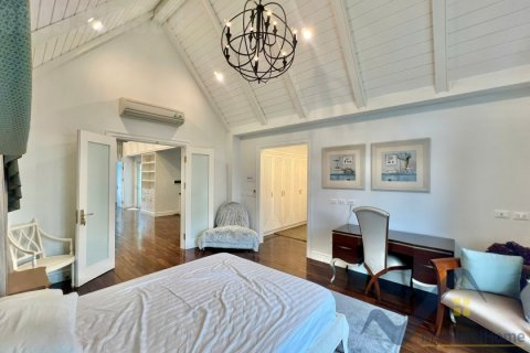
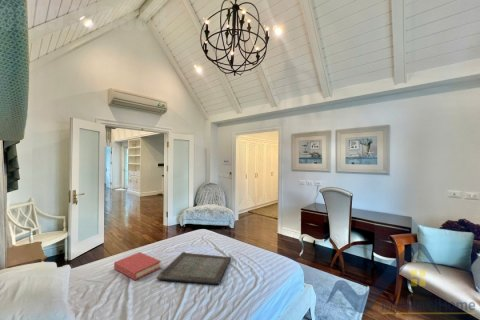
+ serving tray (197, 266)
+ hardback book (137, 264)
